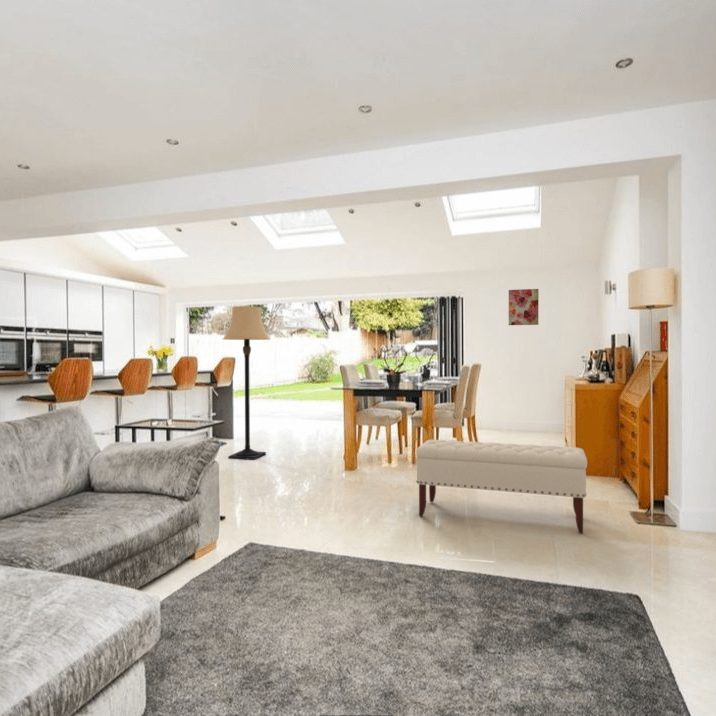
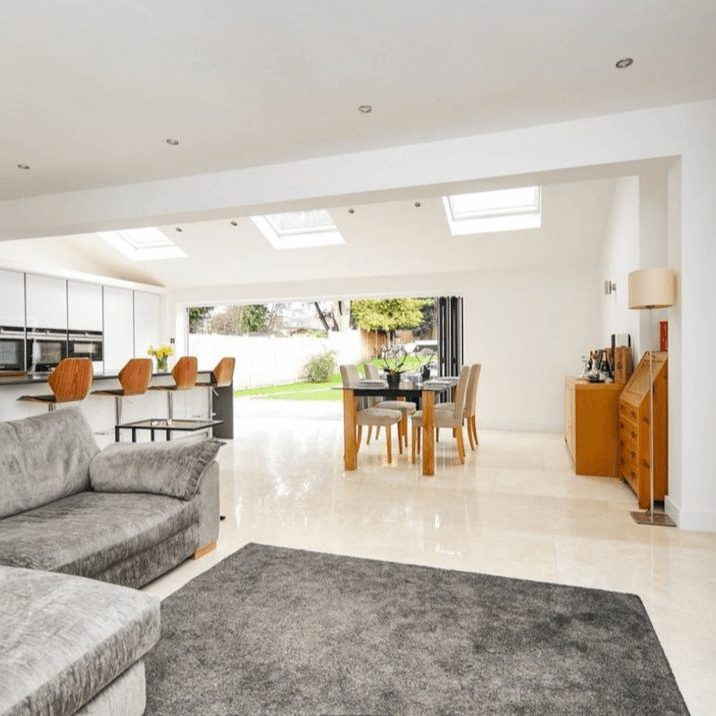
- lamp (247, 382)
- bench (499, 481)
- wall art (523, 307)
